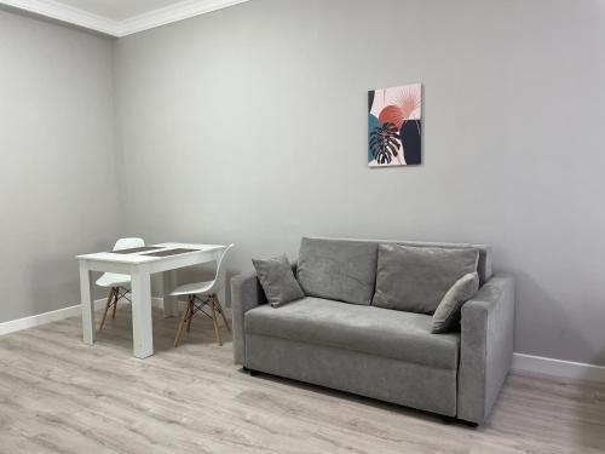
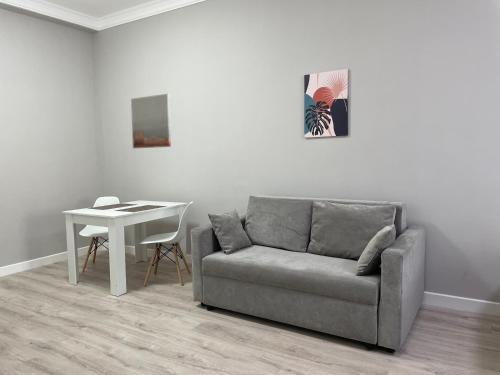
+ wall art (150, 122)
